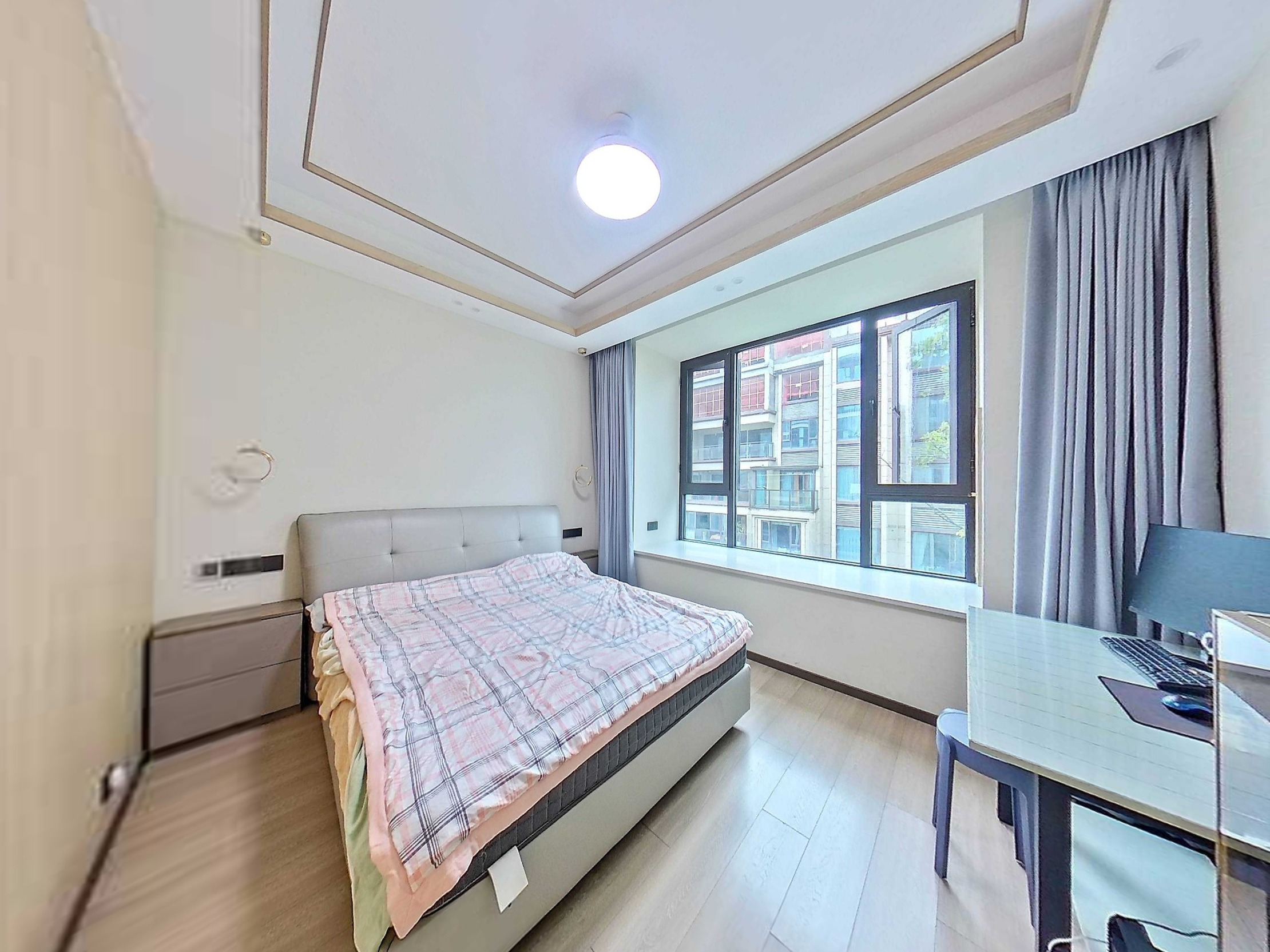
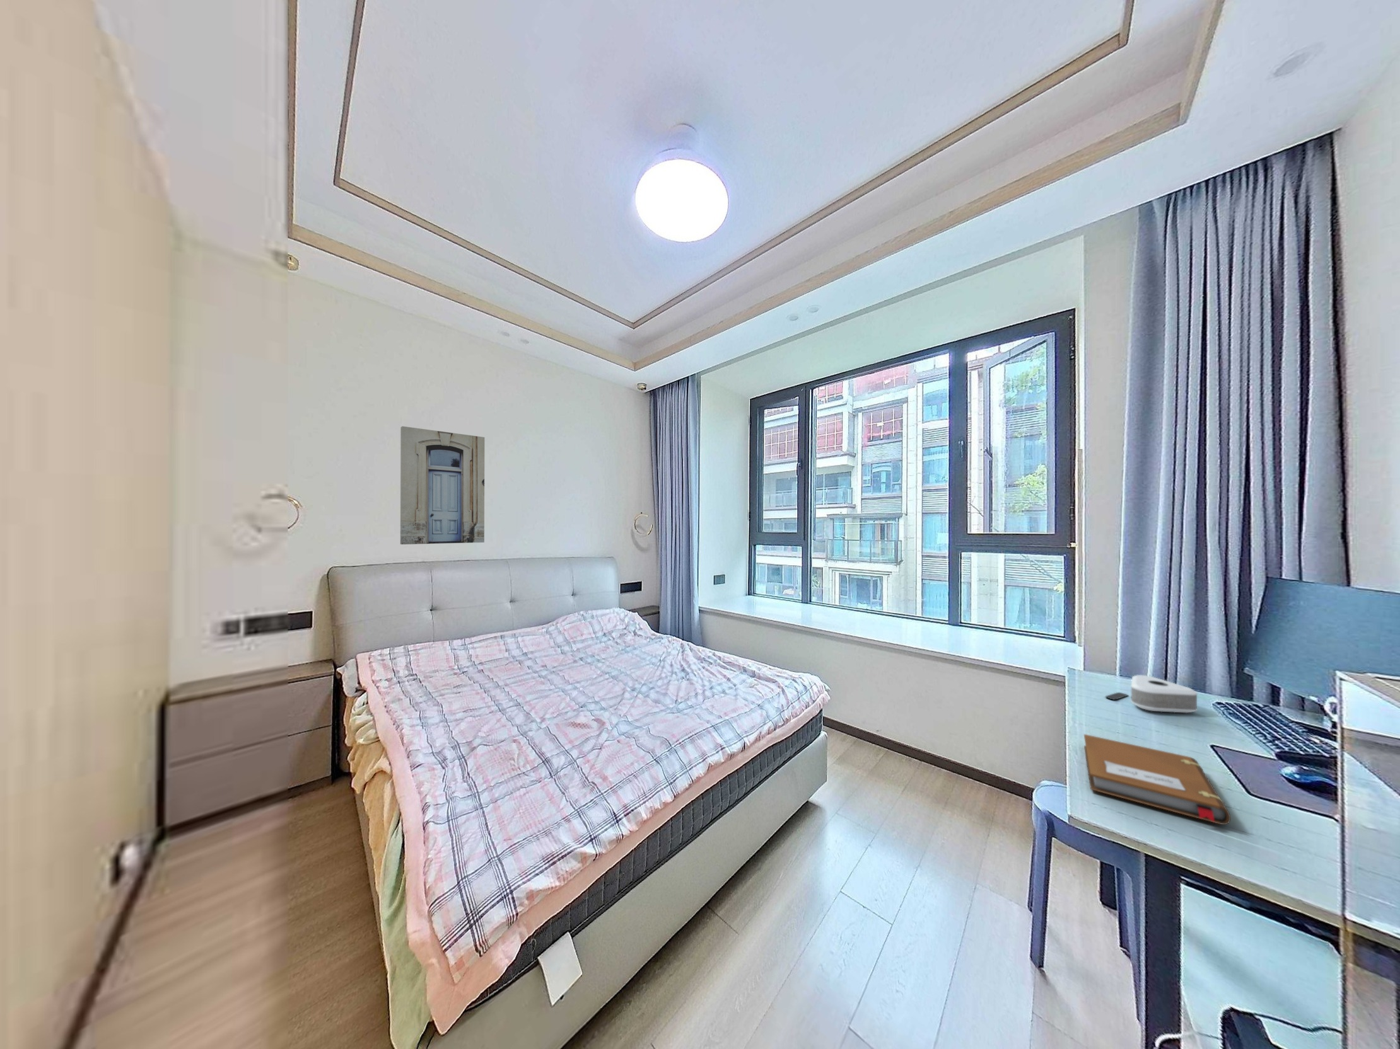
+ speaker (1149, 692)
+ notebook (1146, 775)
+ wall art (444, 488)
